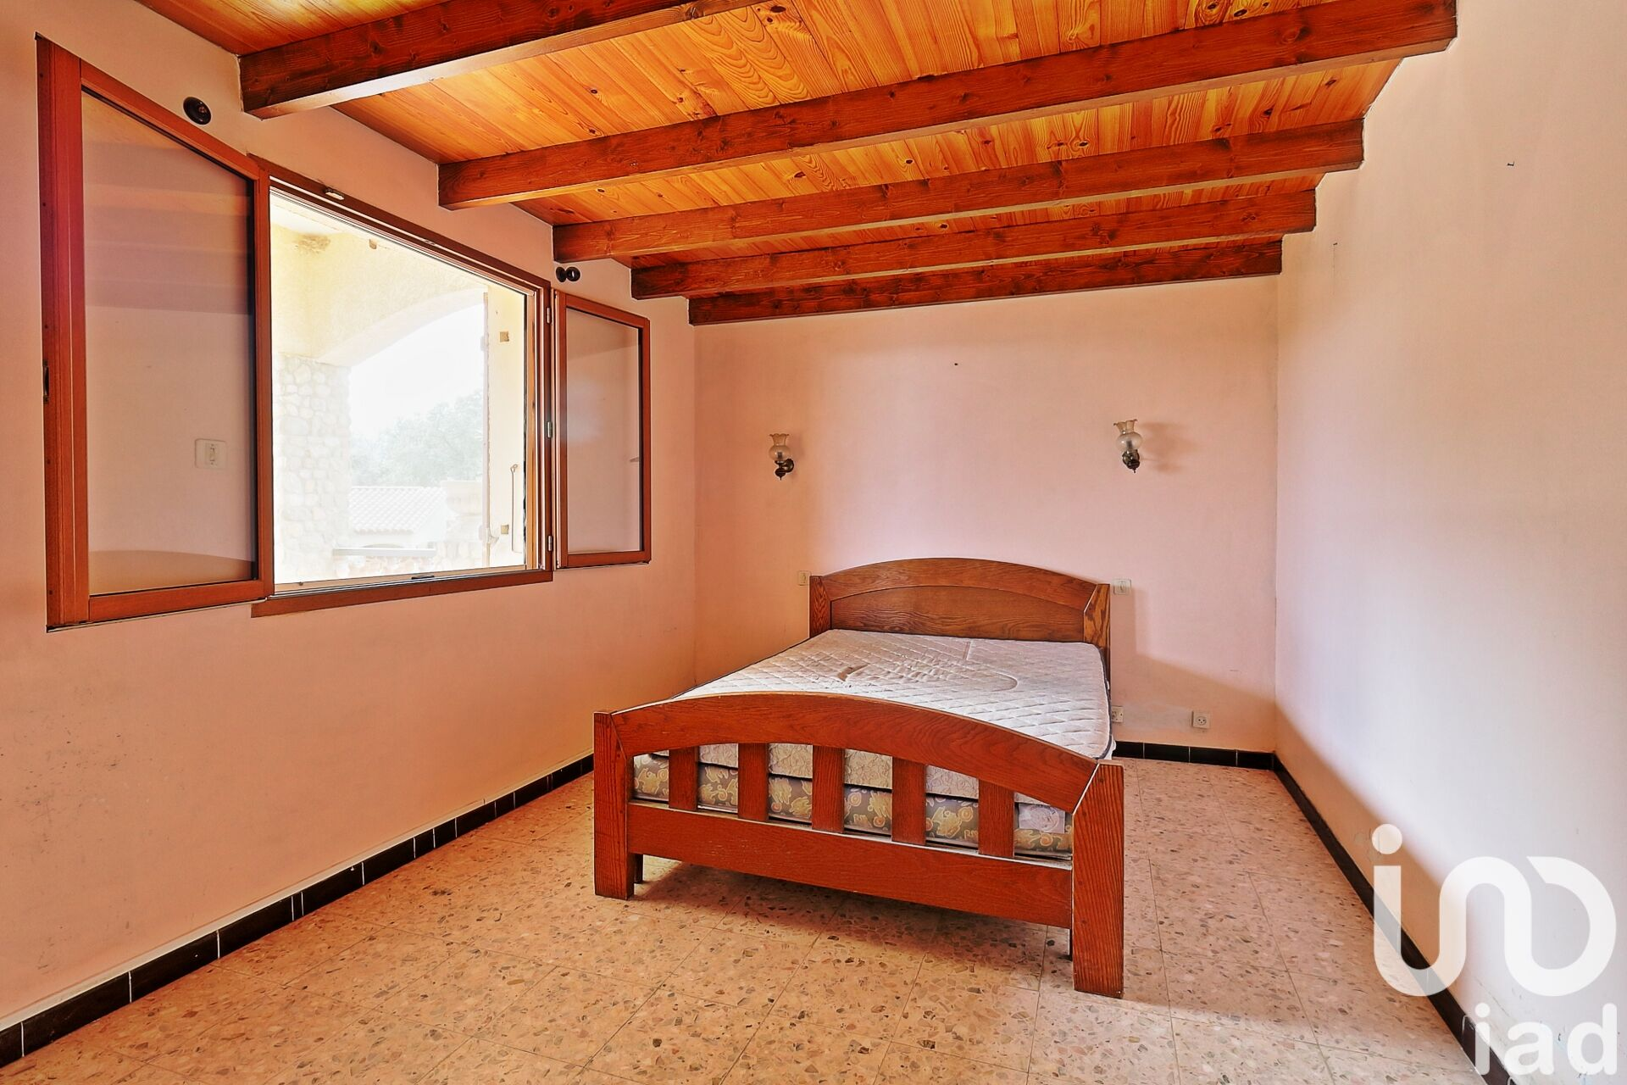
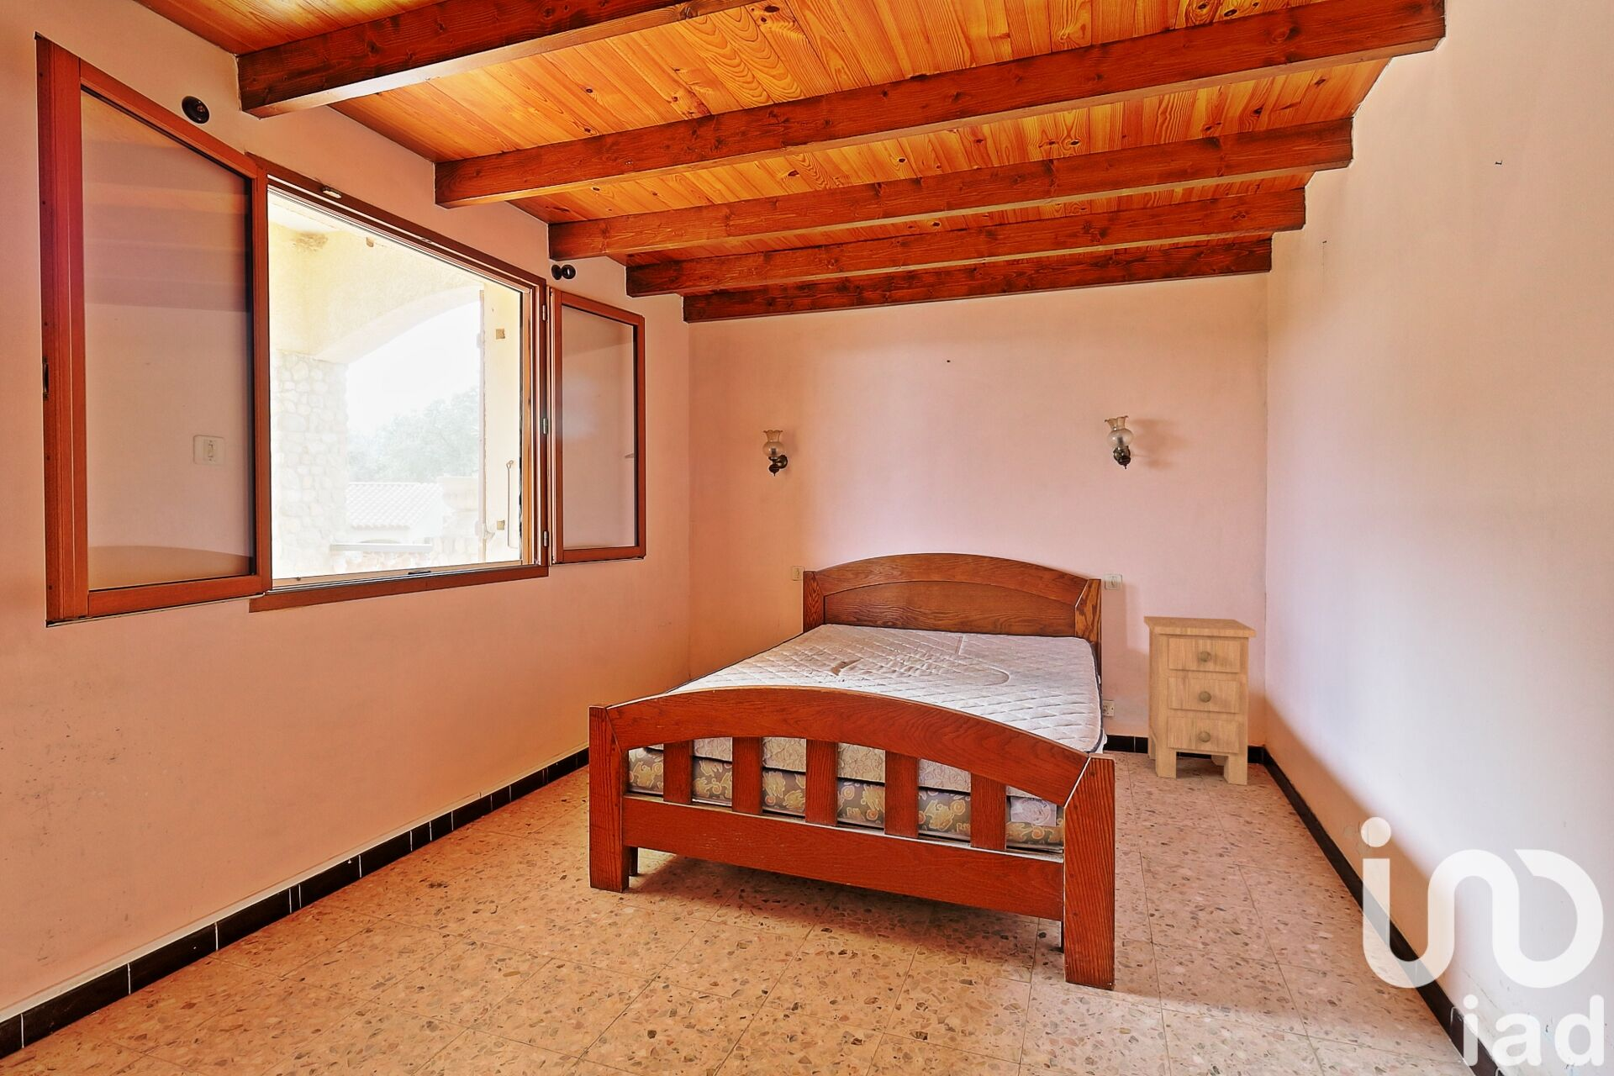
+ nightstand (1195, 697)
